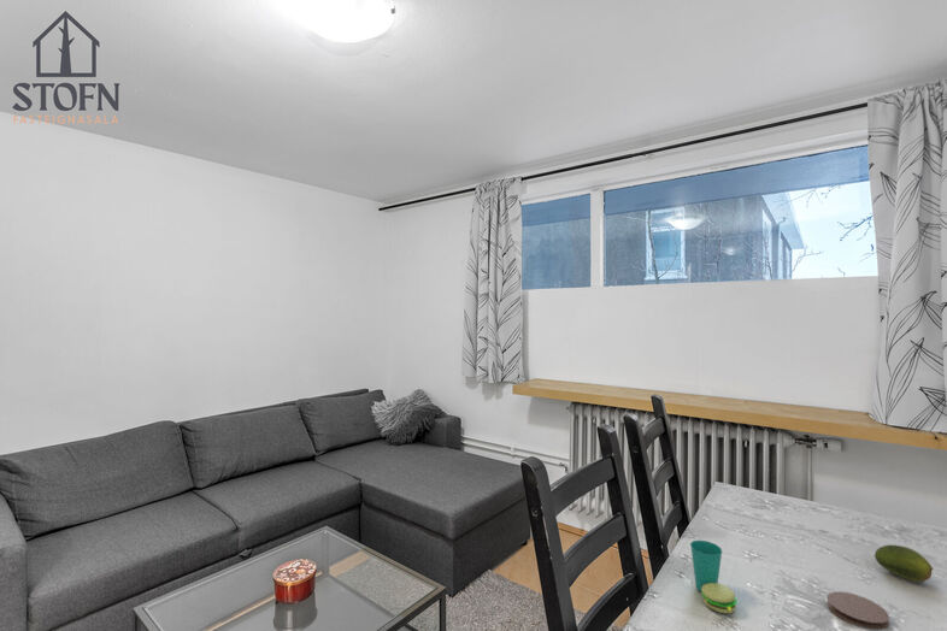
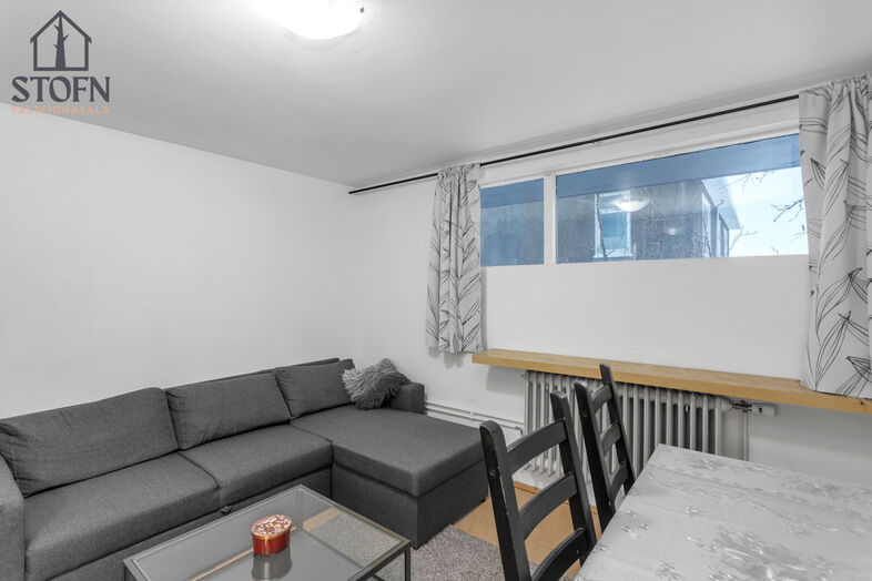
- cup (712, 576)
- coaster (857, 609)
- fruit (902, 561)
